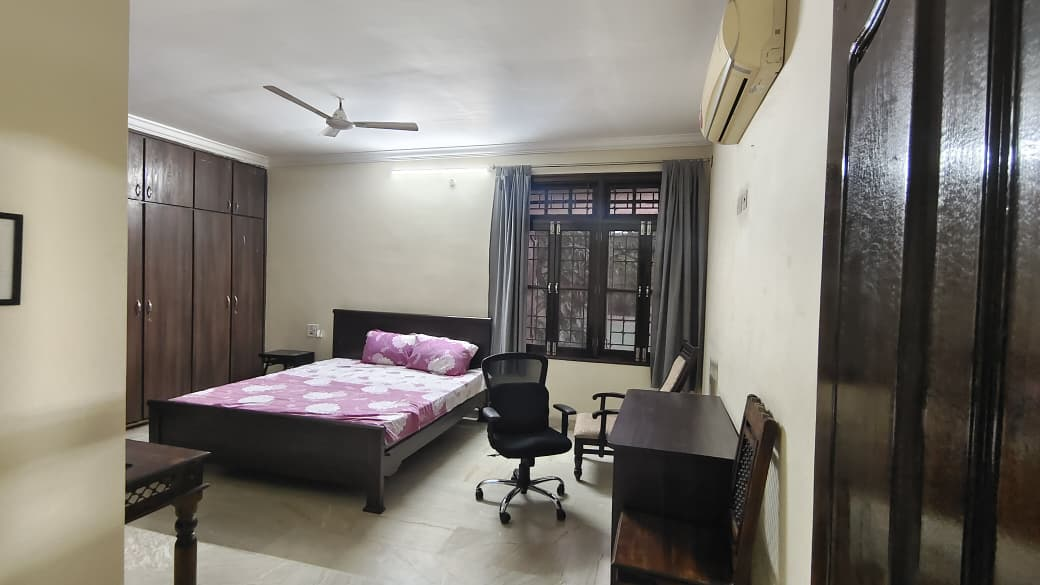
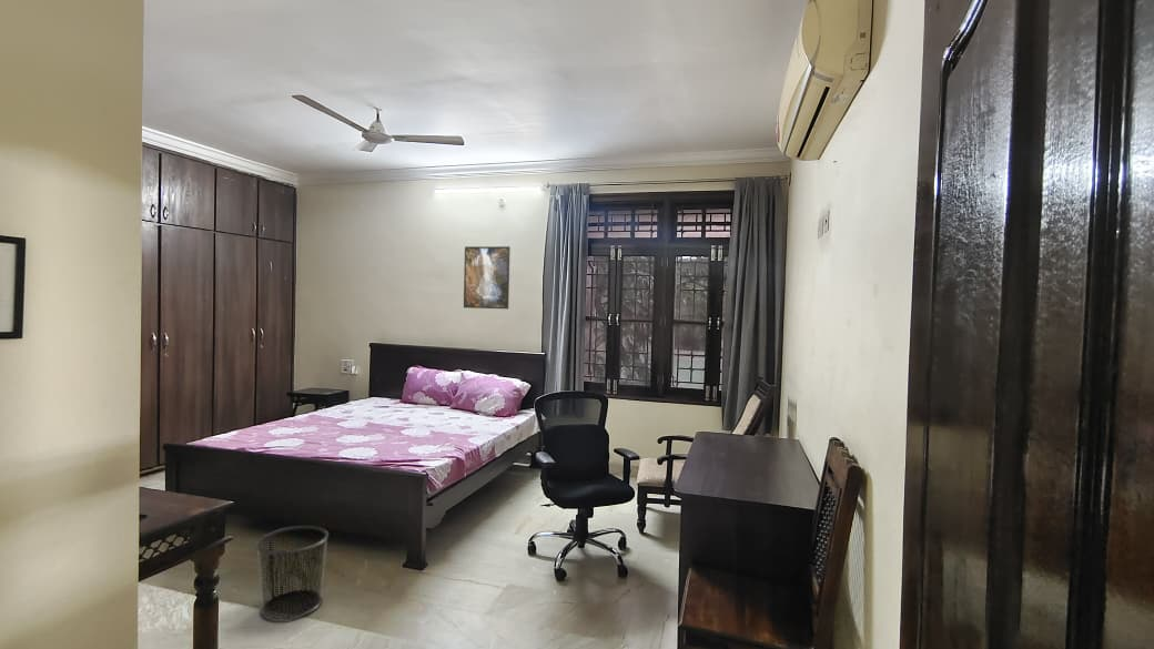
+ waste bin (292, 571)
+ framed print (486, 277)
